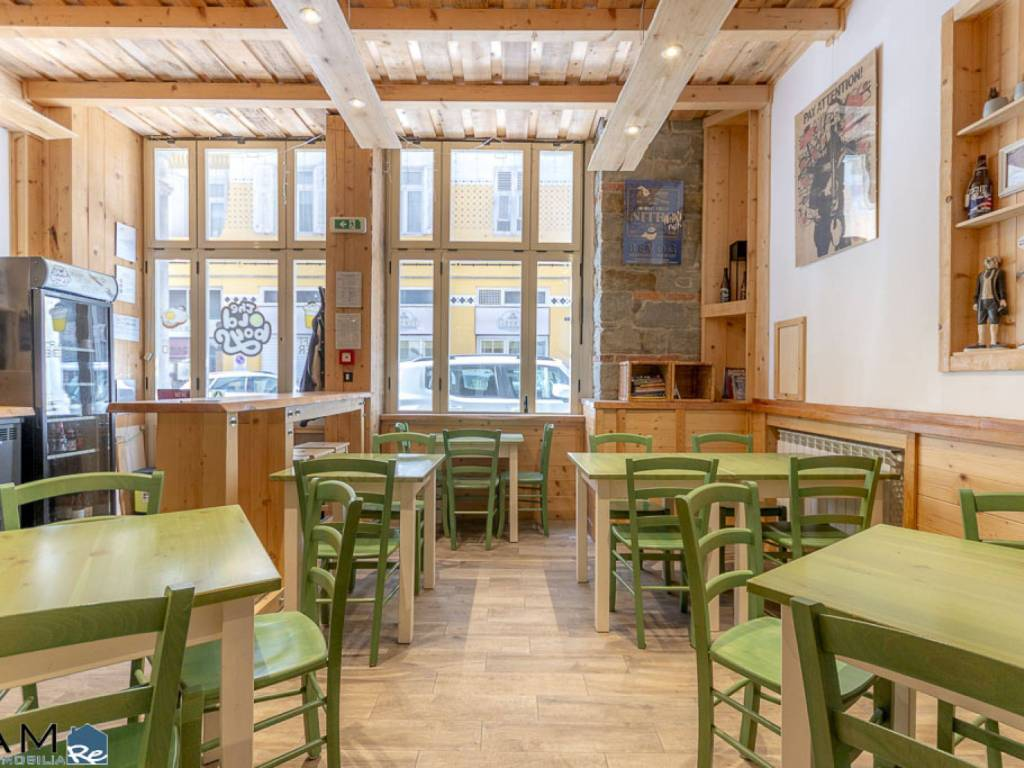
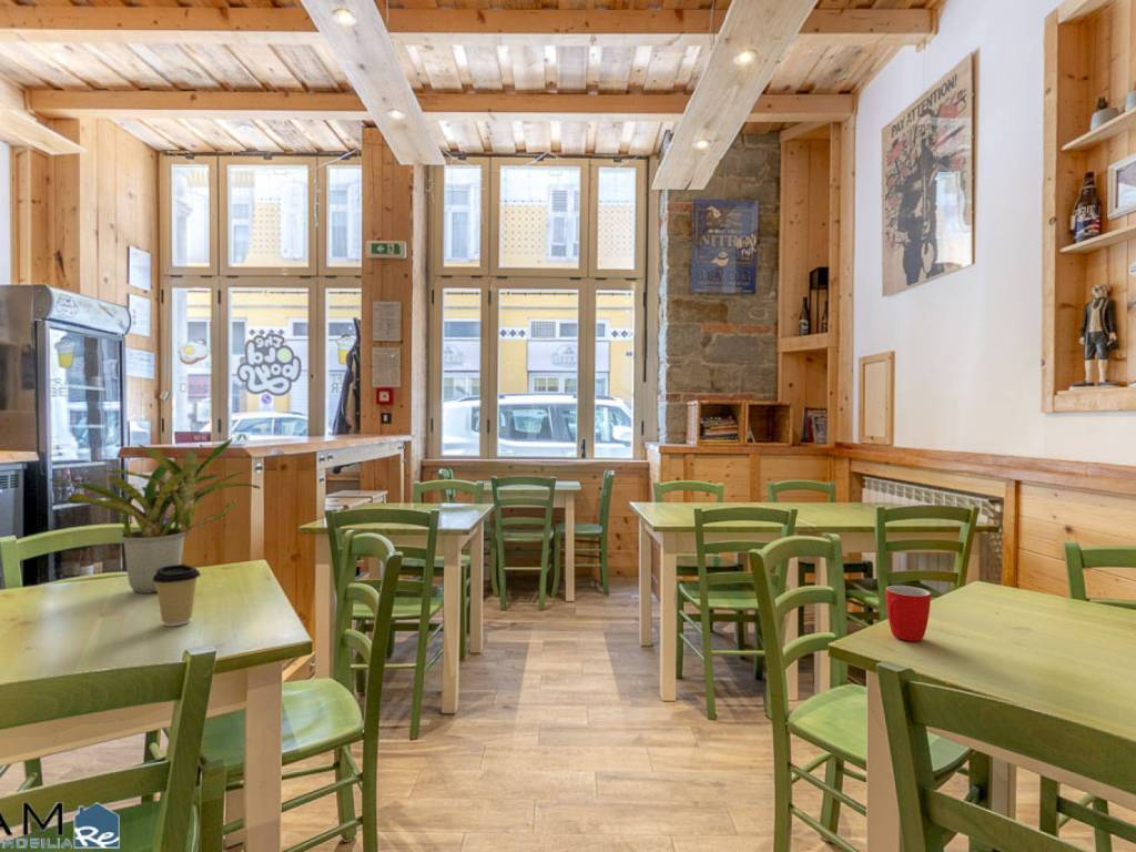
+ potted plant (172, 515)
+ mug (903, 615)
+ coffee cup (176, 595)
